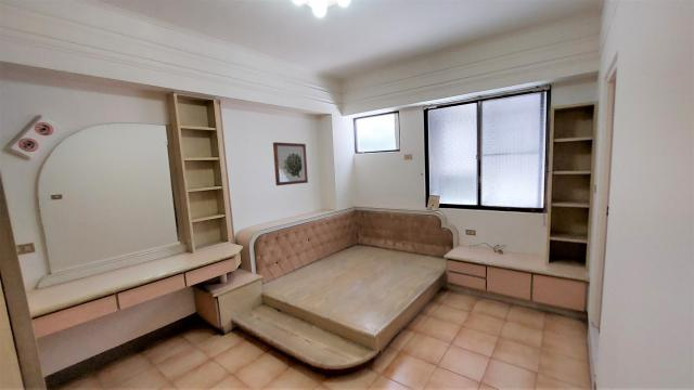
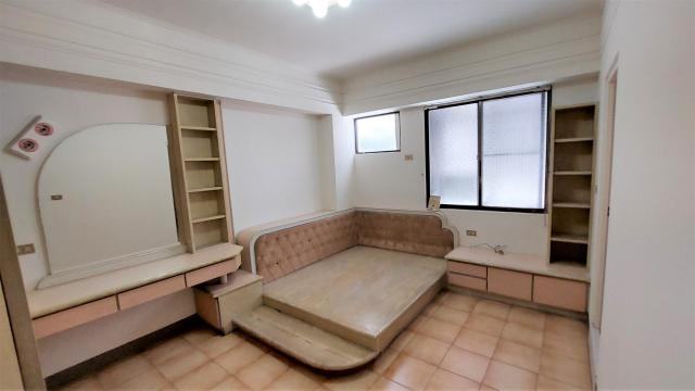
- wall art (291, 164)
